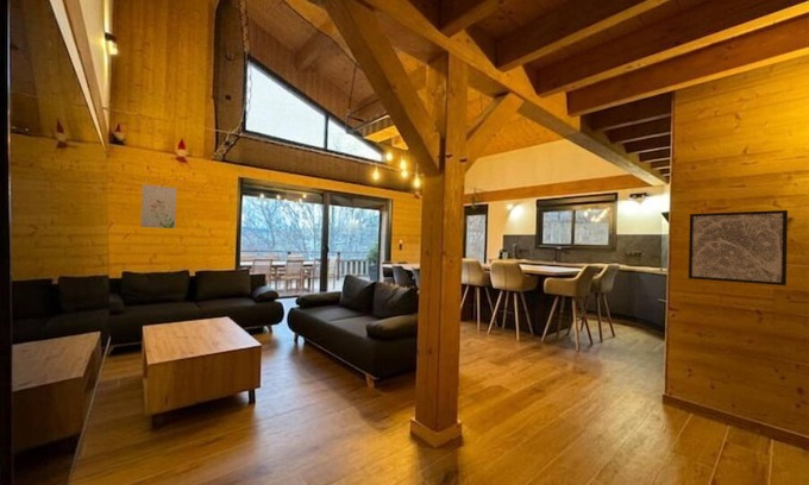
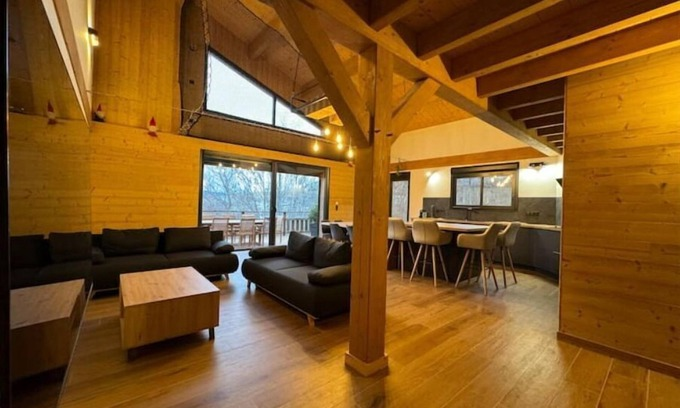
- wall art (734, 246)
- wall art (158, 207)
